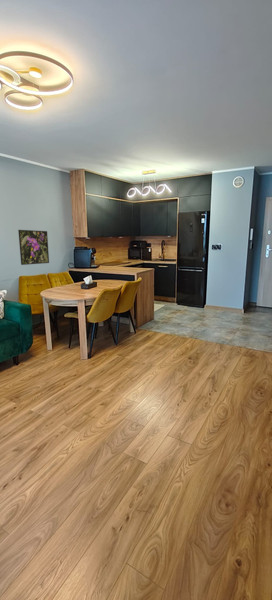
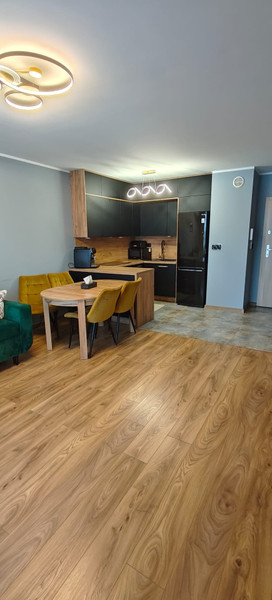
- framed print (34, 247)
